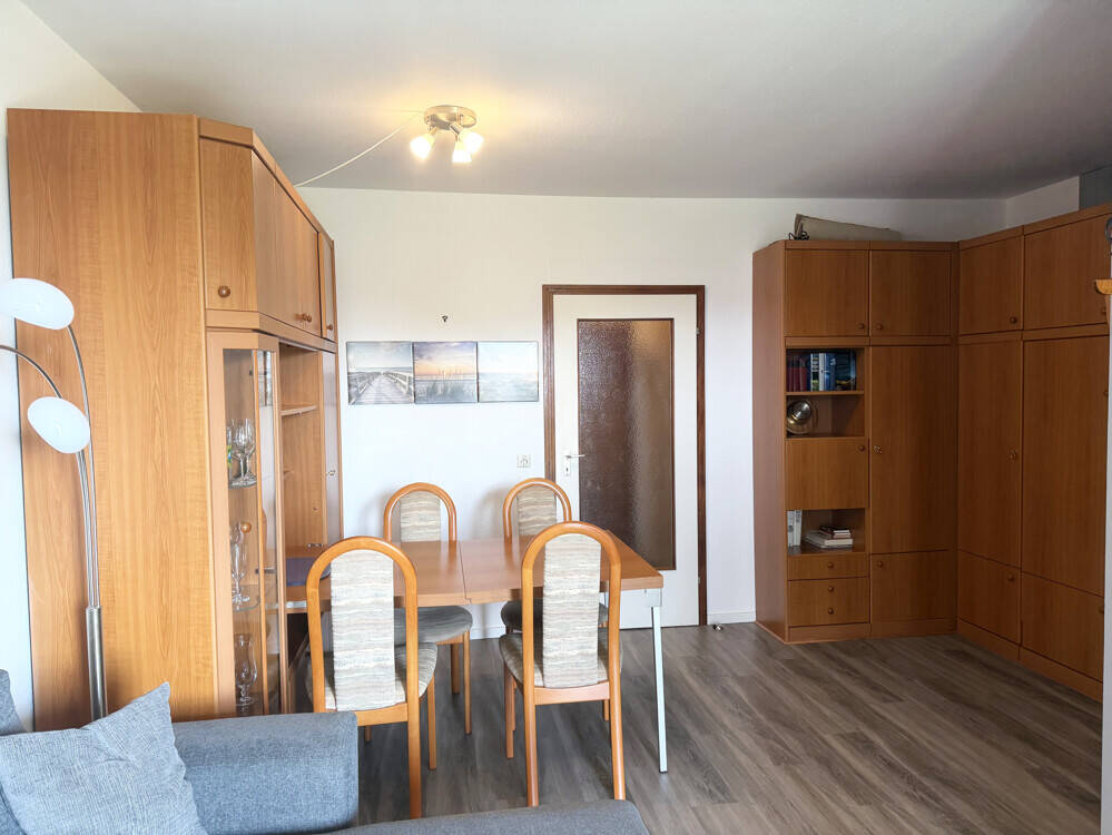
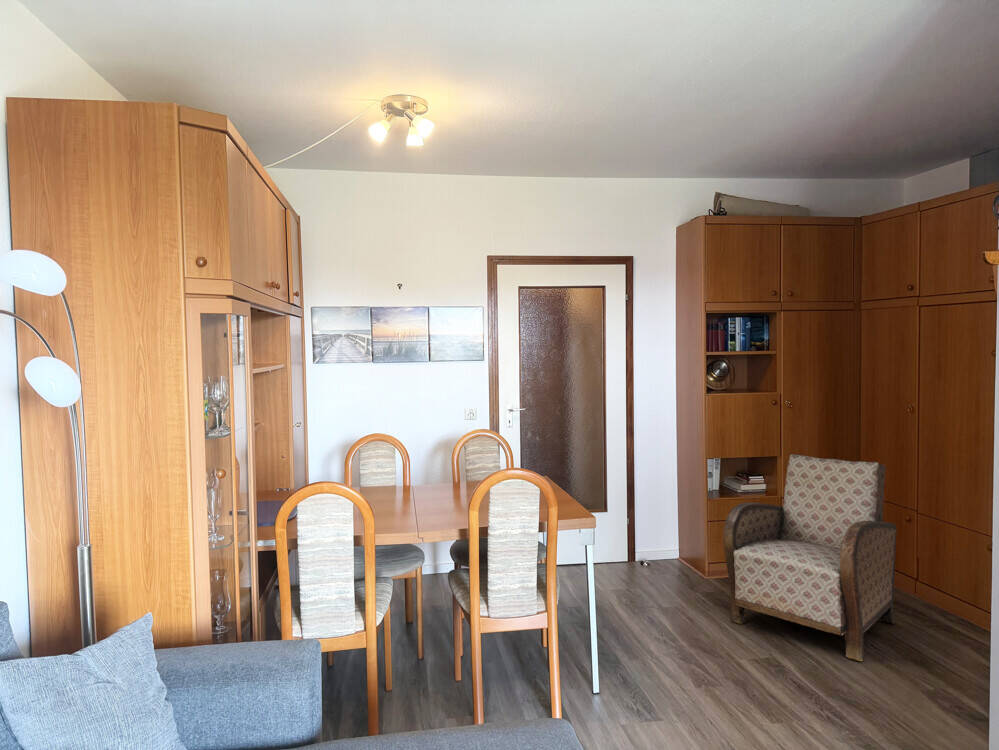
+ armchair (815, 544)
